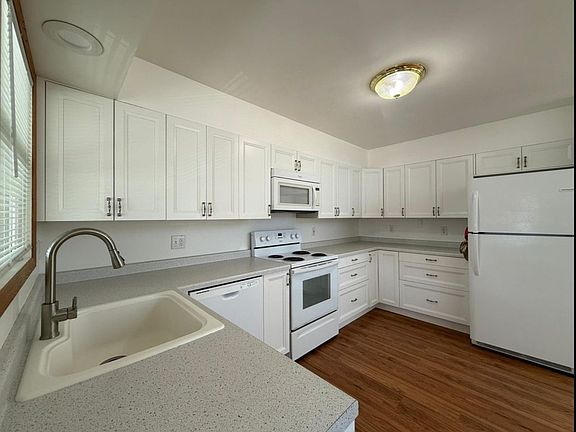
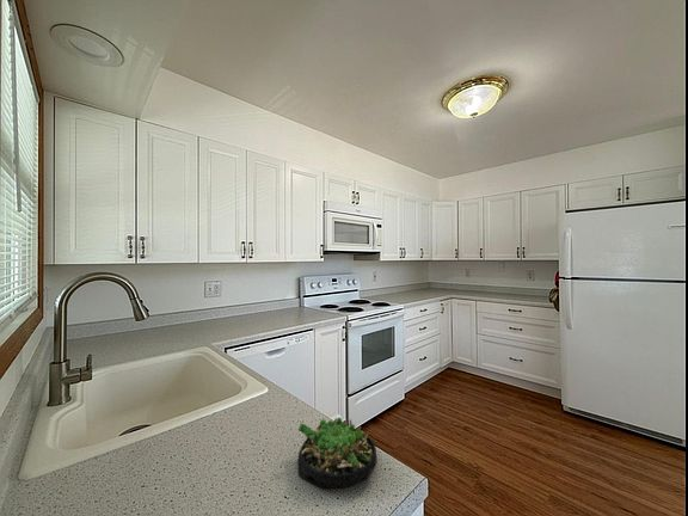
+ succulent plant (334, 443)
